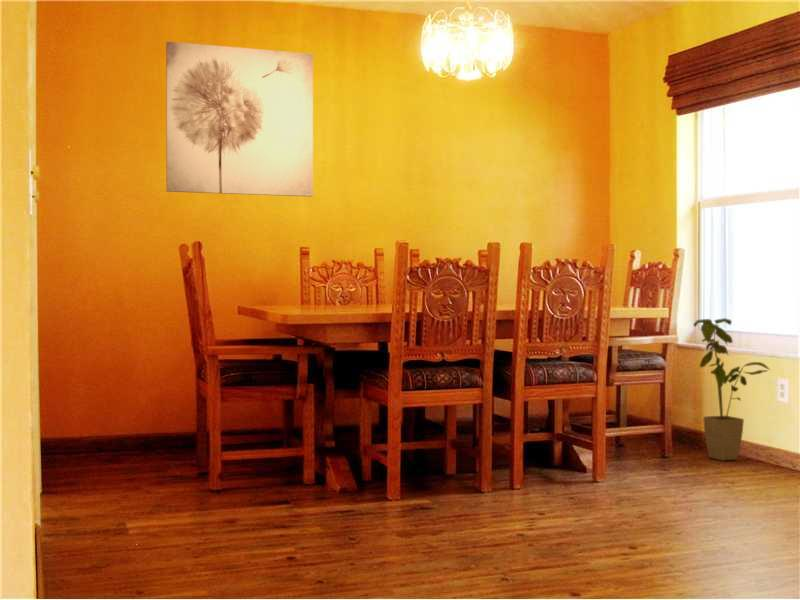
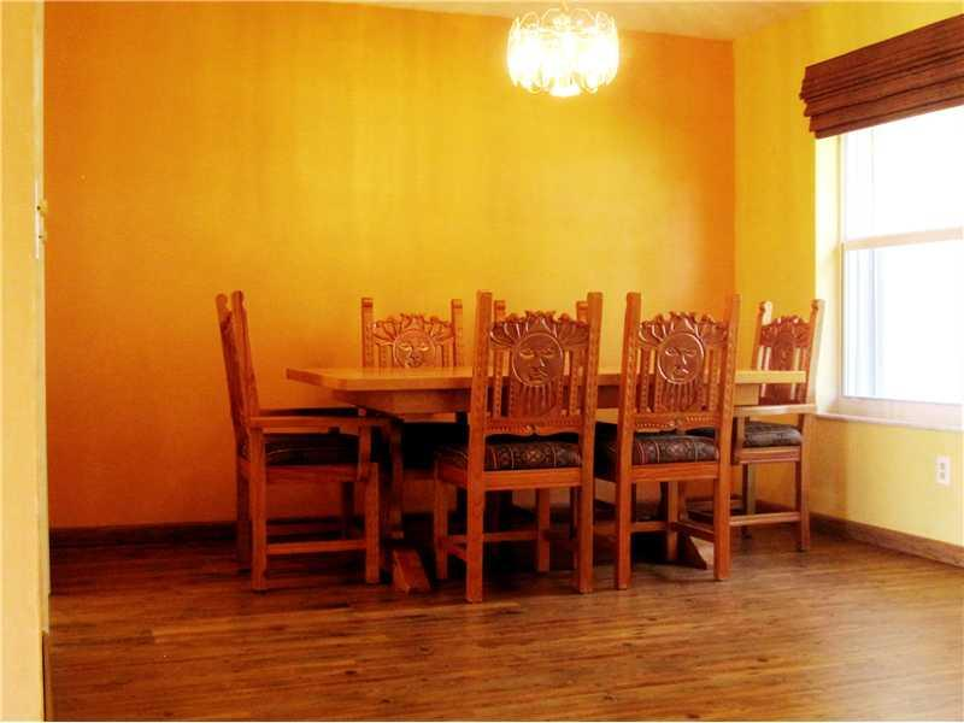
- house plant (721, 390)
- wall art (241, 121)
